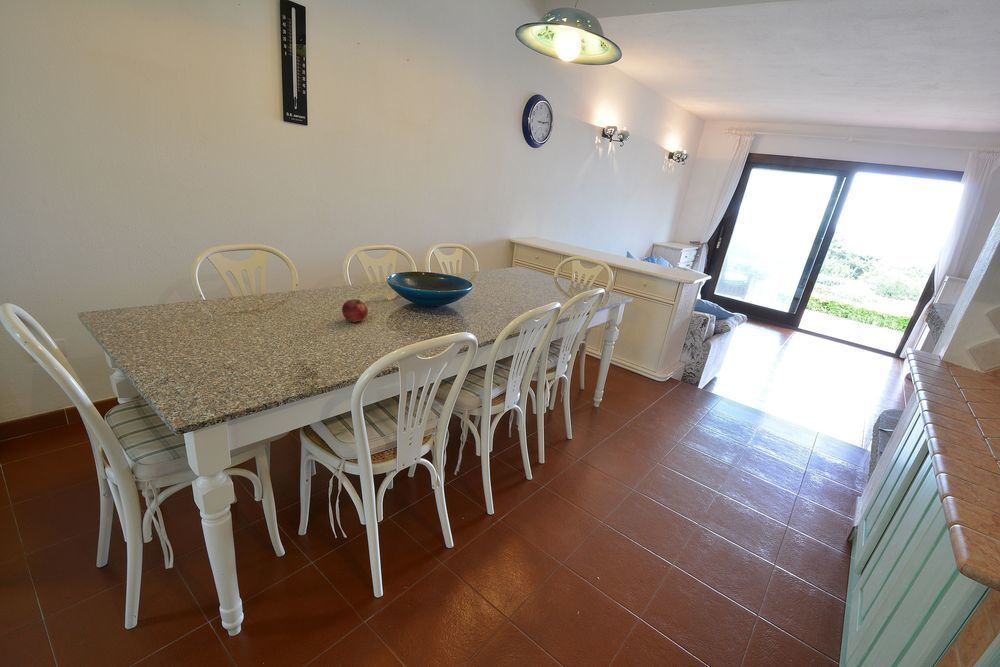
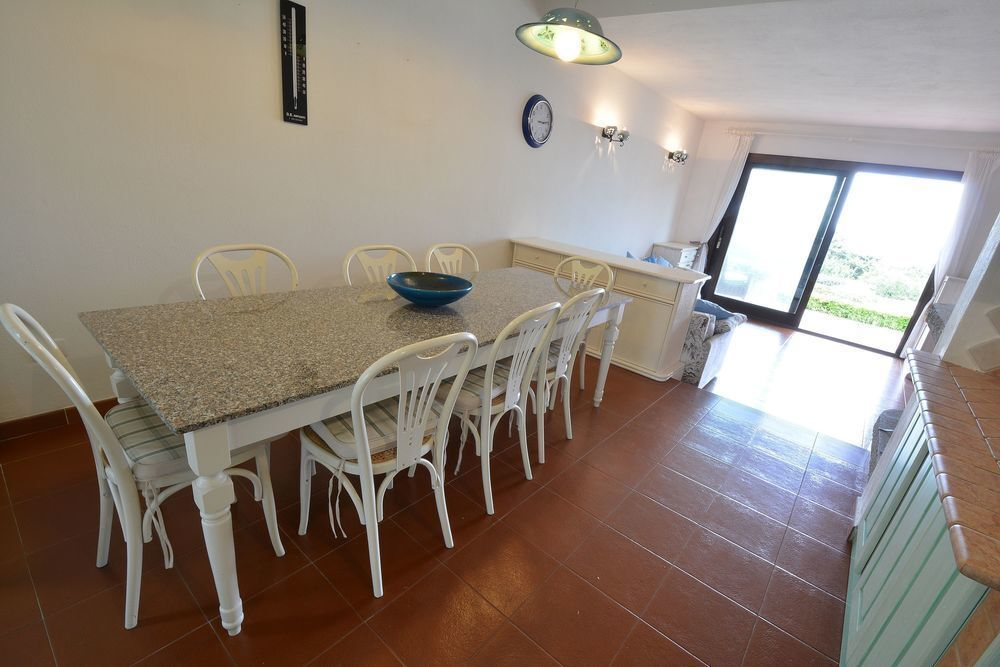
- fruit (355, 310)
